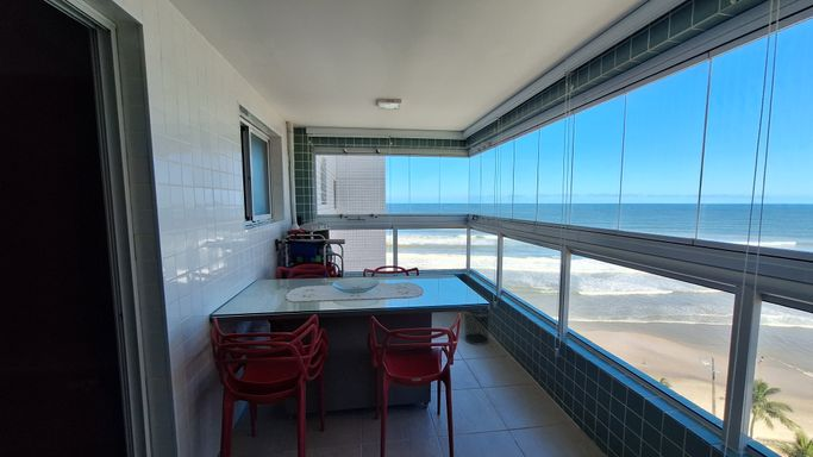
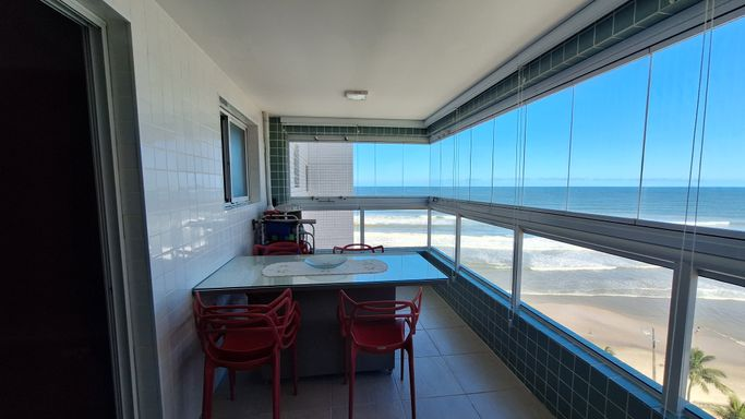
- waste bin (476, 324)
